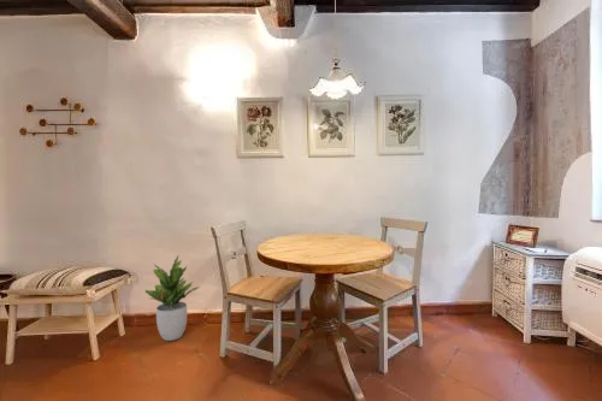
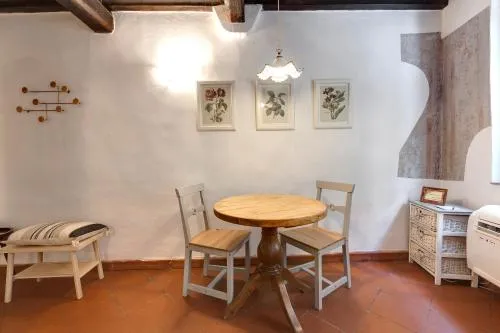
- potted plant (170, 296)
